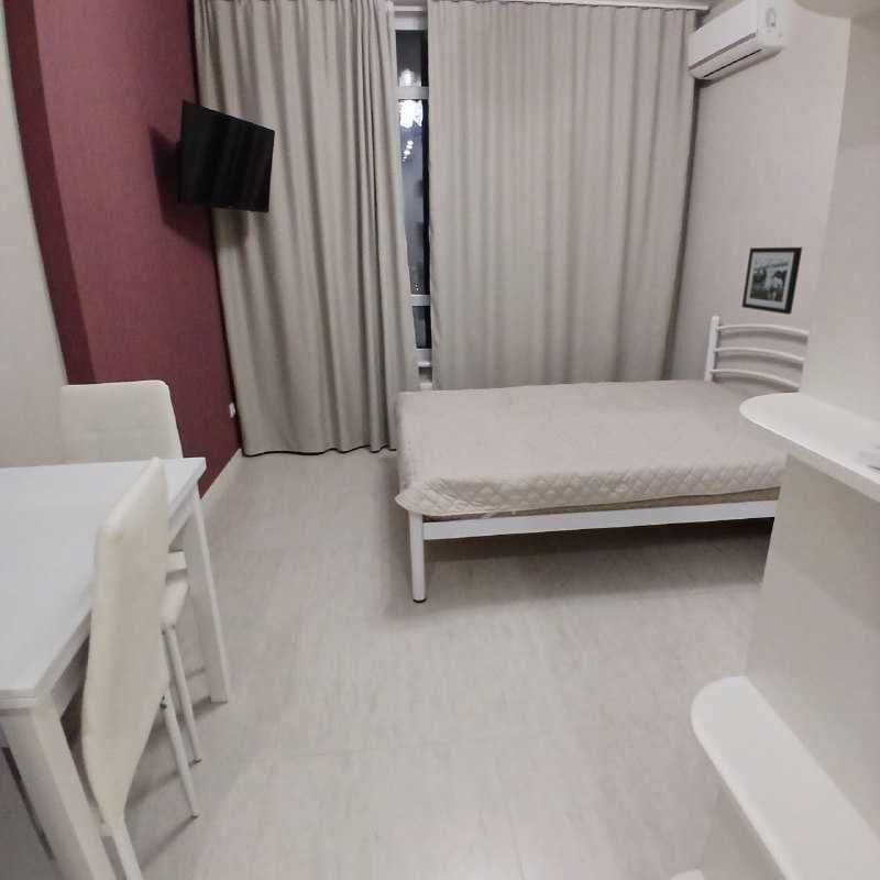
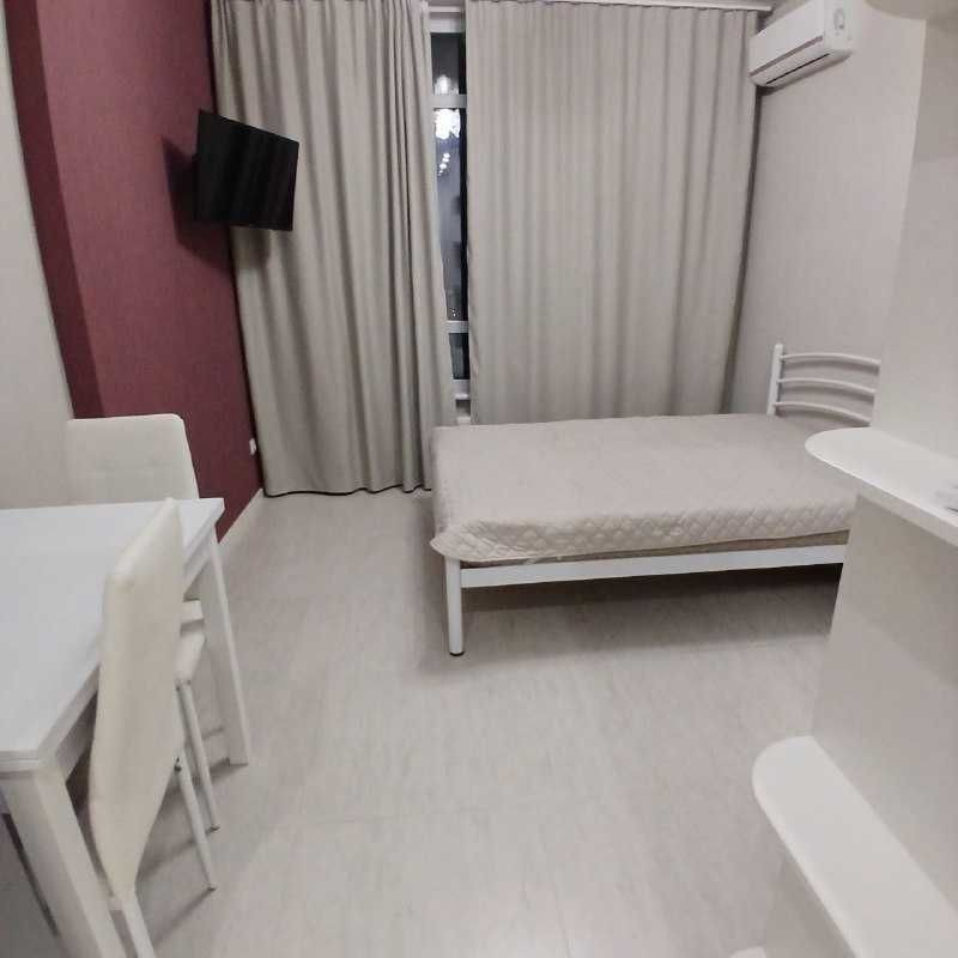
- picture frame (769, 279)
